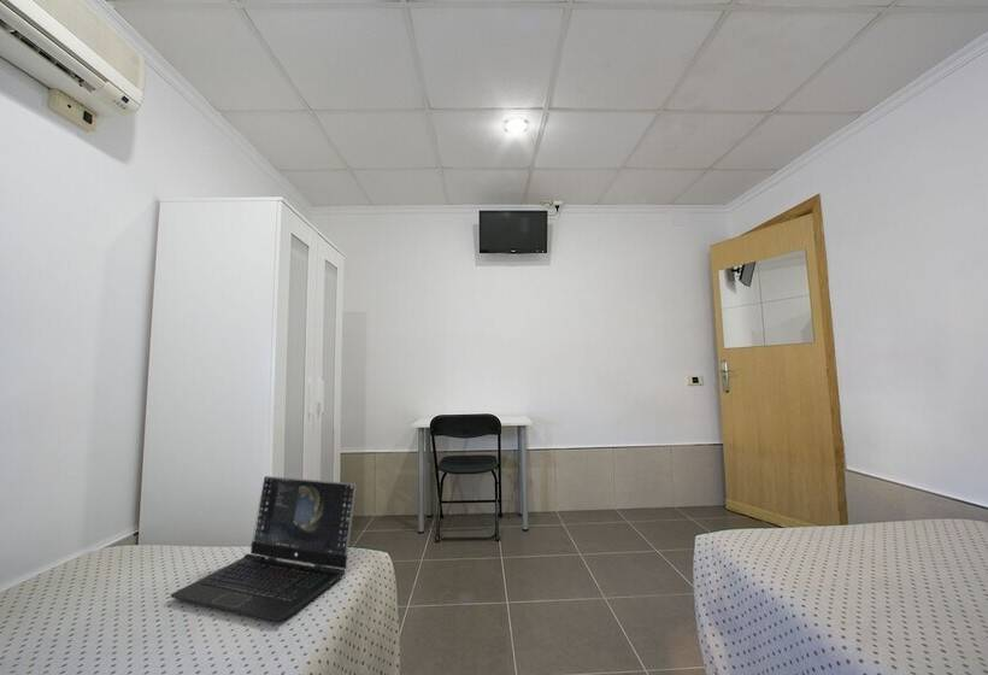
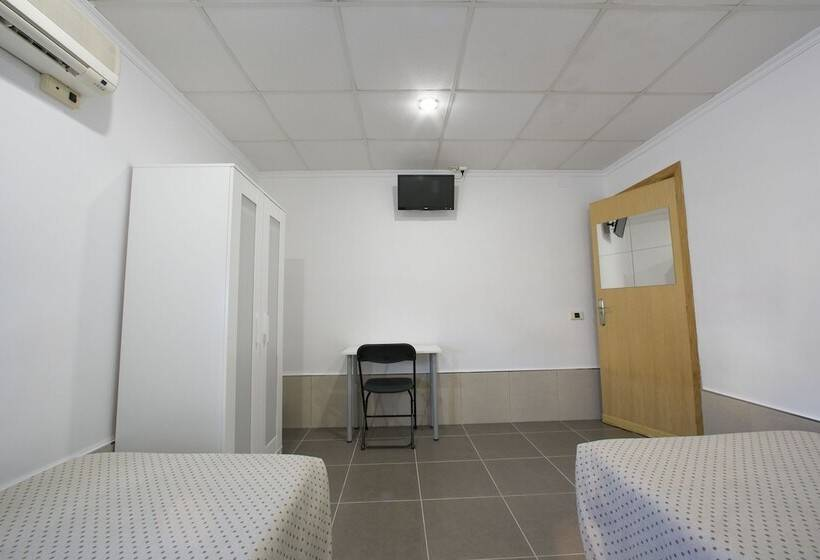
- laptop (270, 538)
